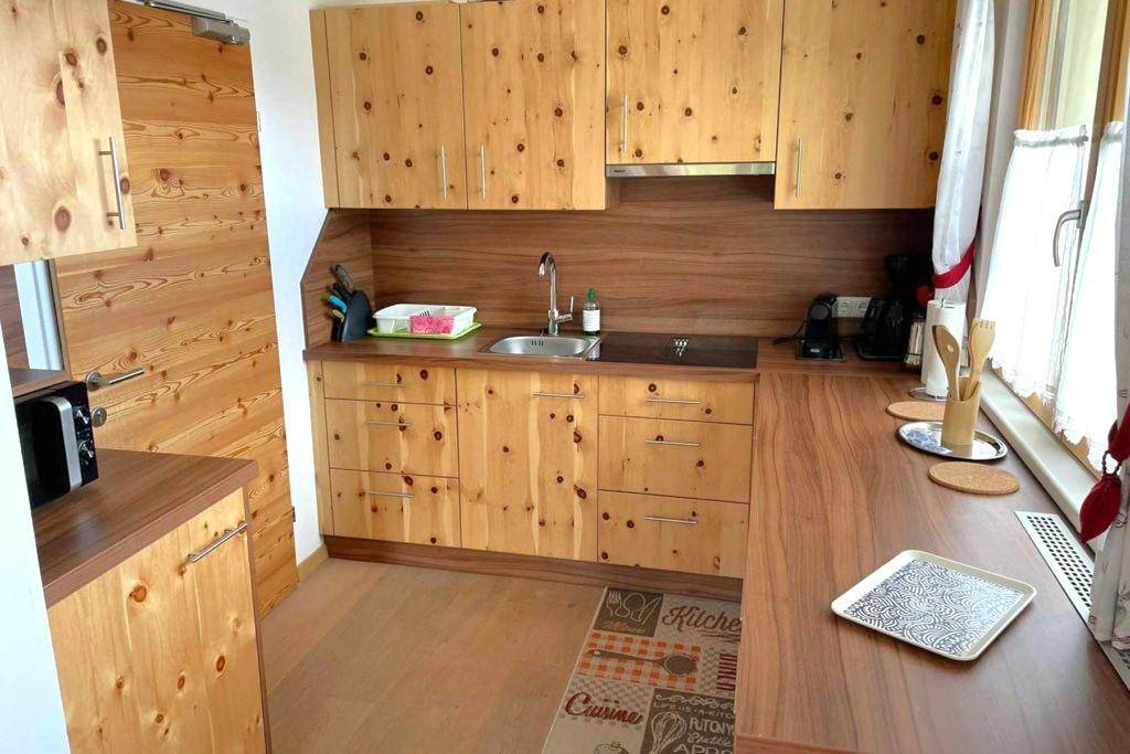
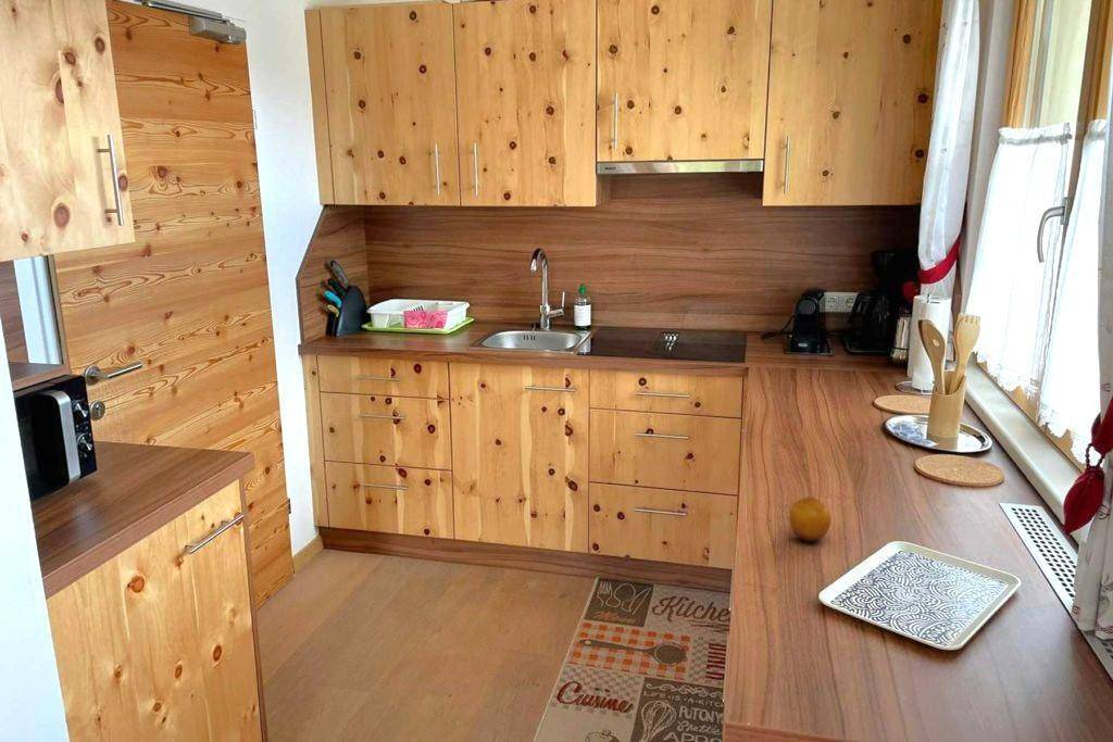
+ fruit (809, 518)
